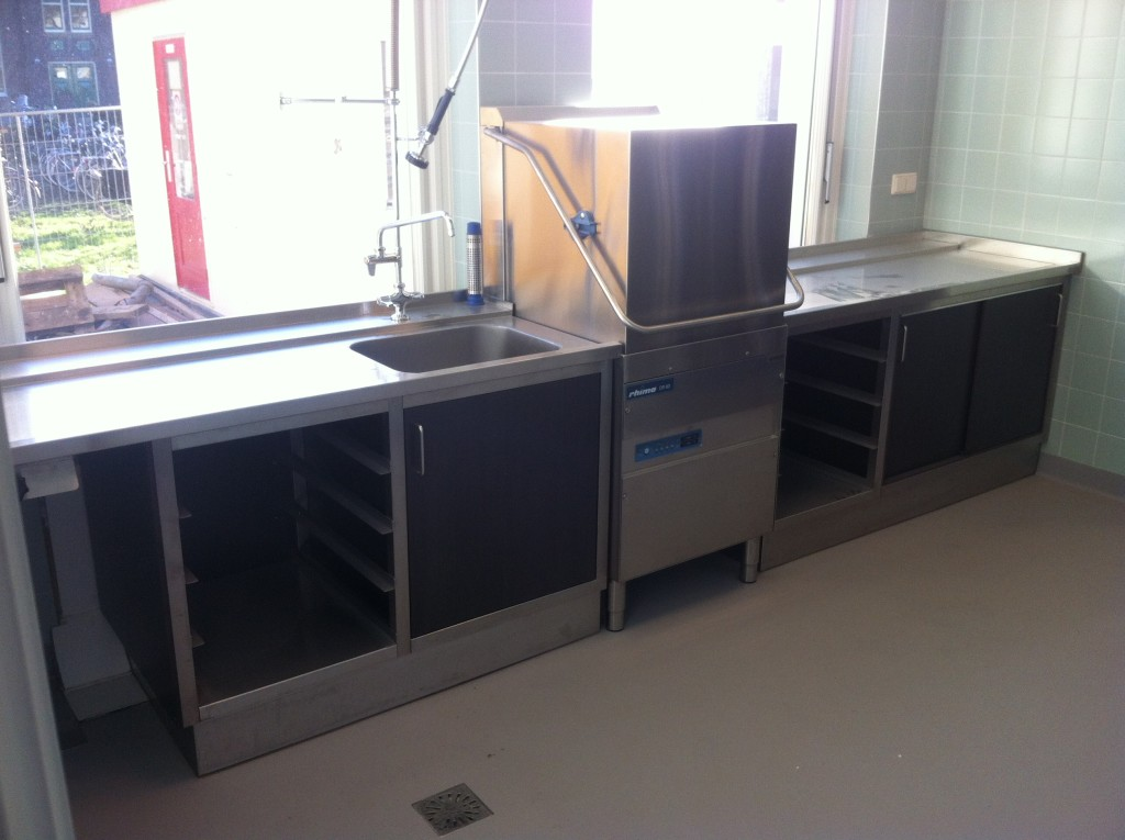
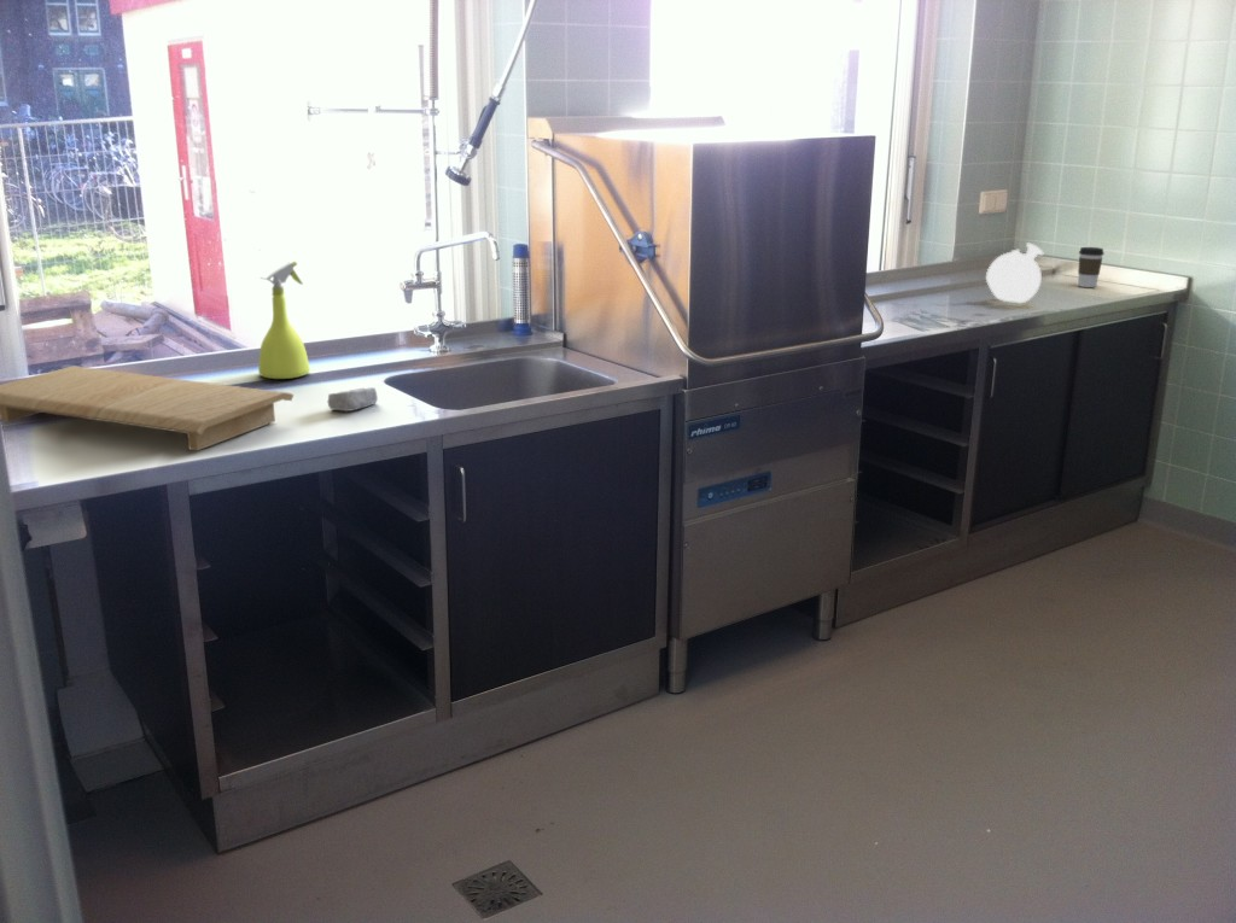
+ cutting board (135, 407)
+ soap bar (354, 396)
+ coffee cup (1089, 267)
+ teapot (1014, 271)
+ spray bottle (280, 319)
